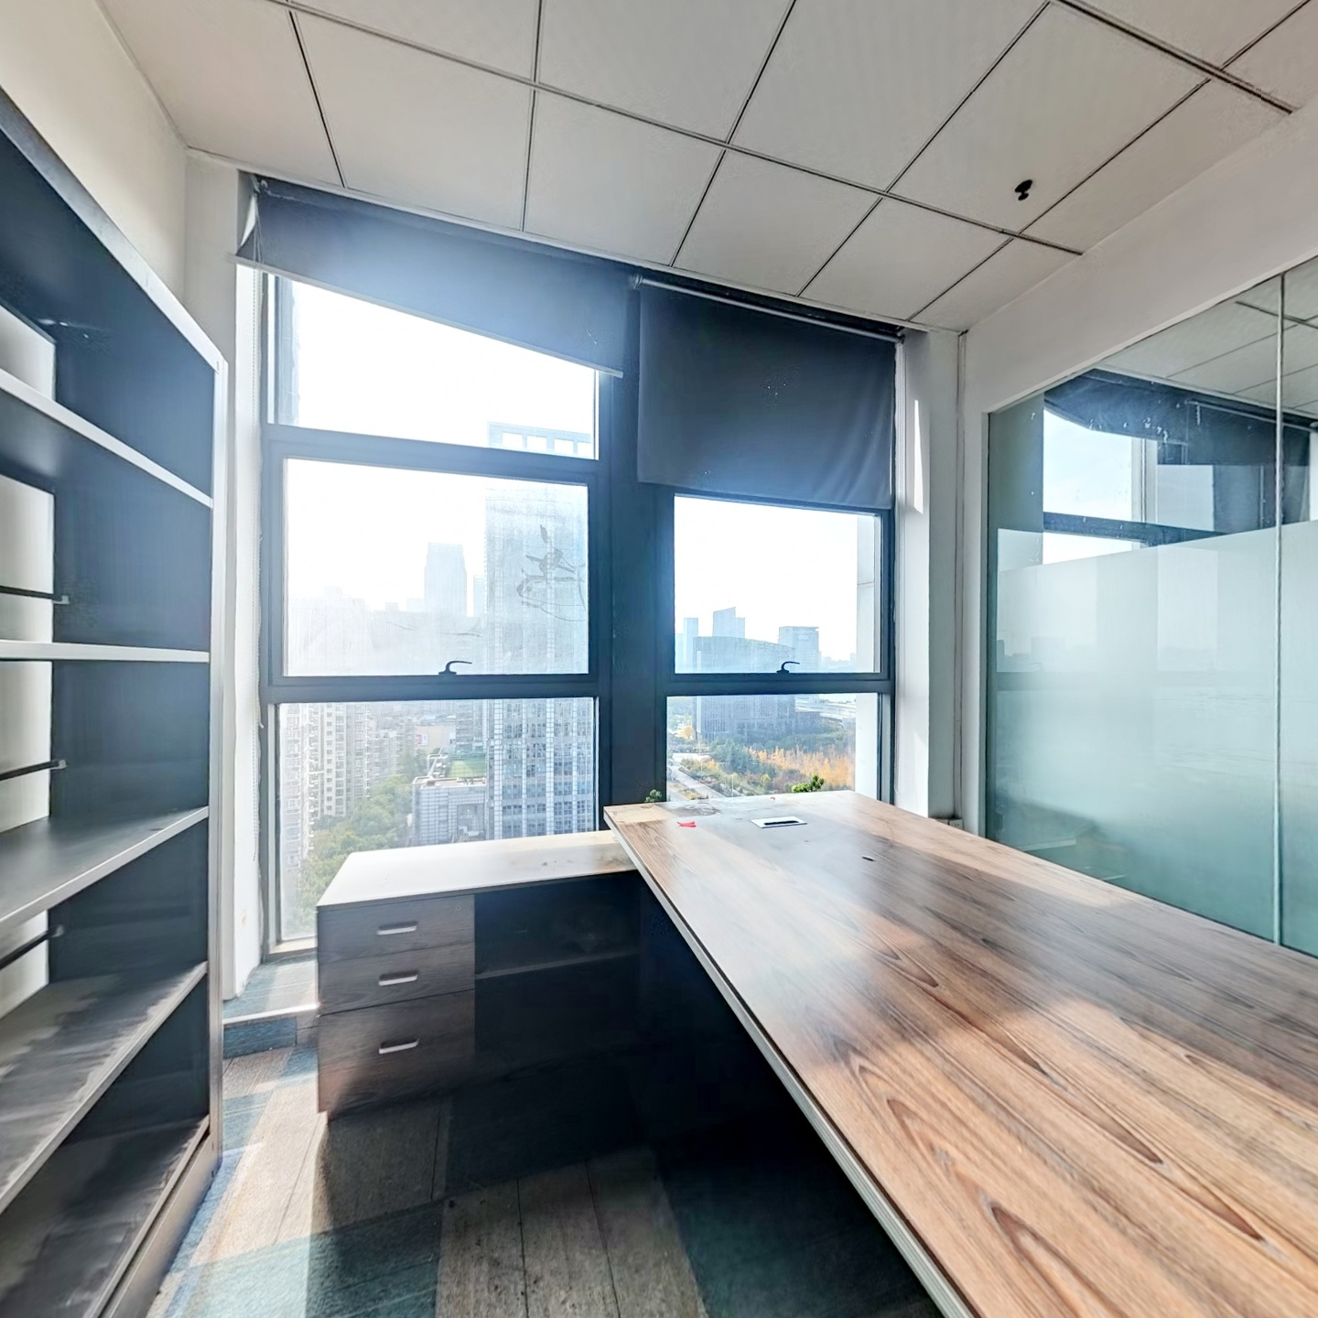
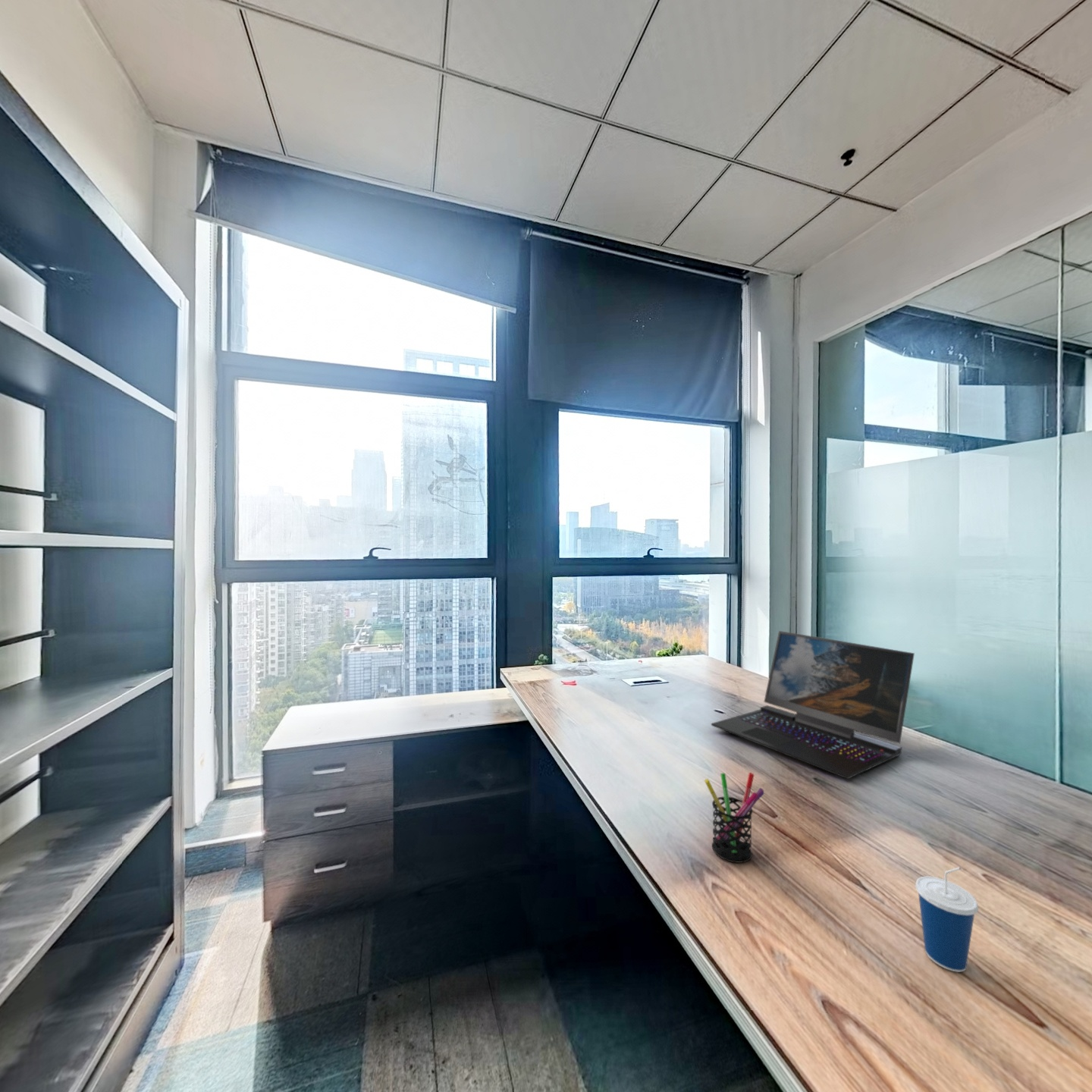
+ laptop (808, 693)
+ cup (946, 907)
+ pen holder (732, 809)
